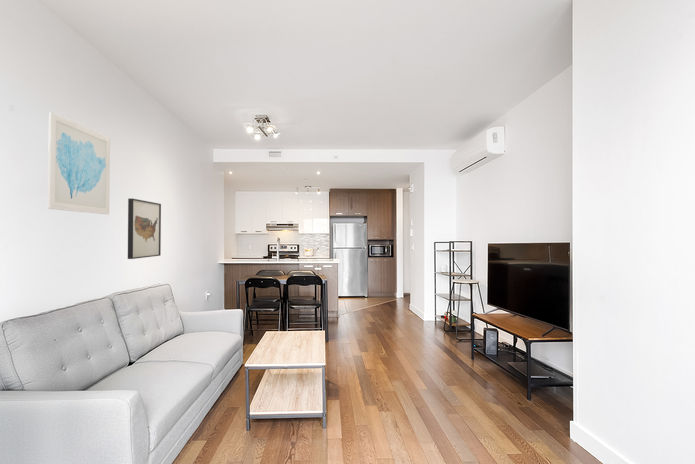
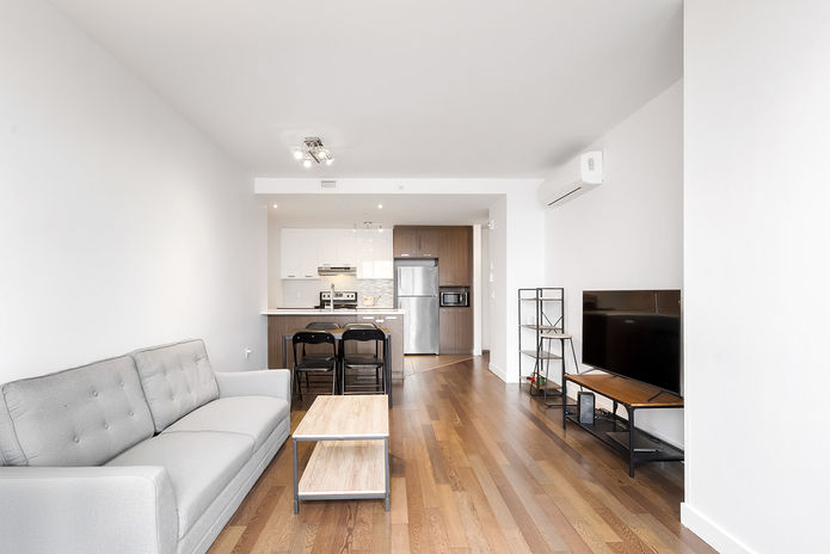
- wall art (145, 229)
- wall art (82, 169)
